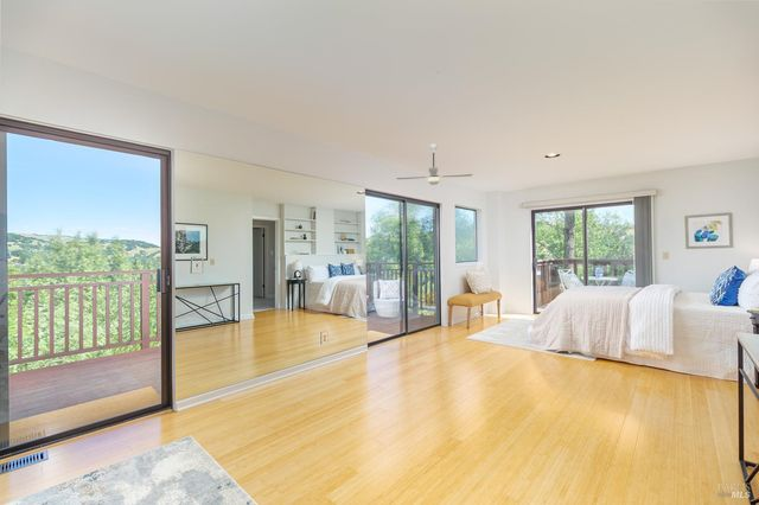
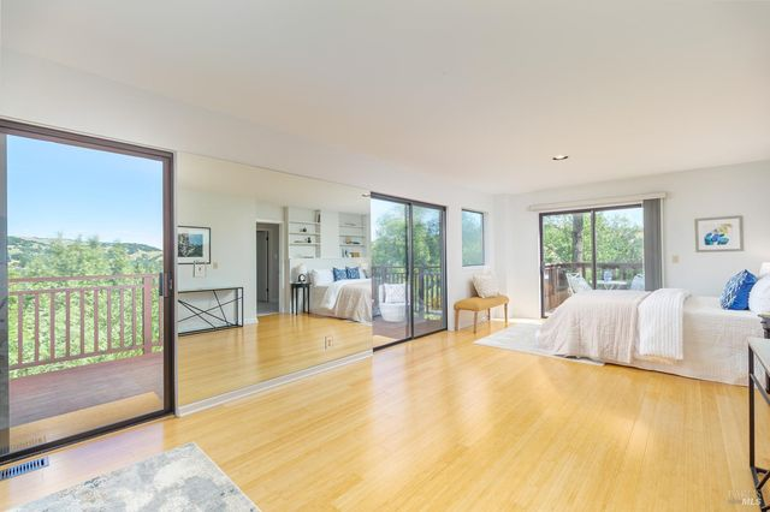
- ceiling fan (433, 164)
